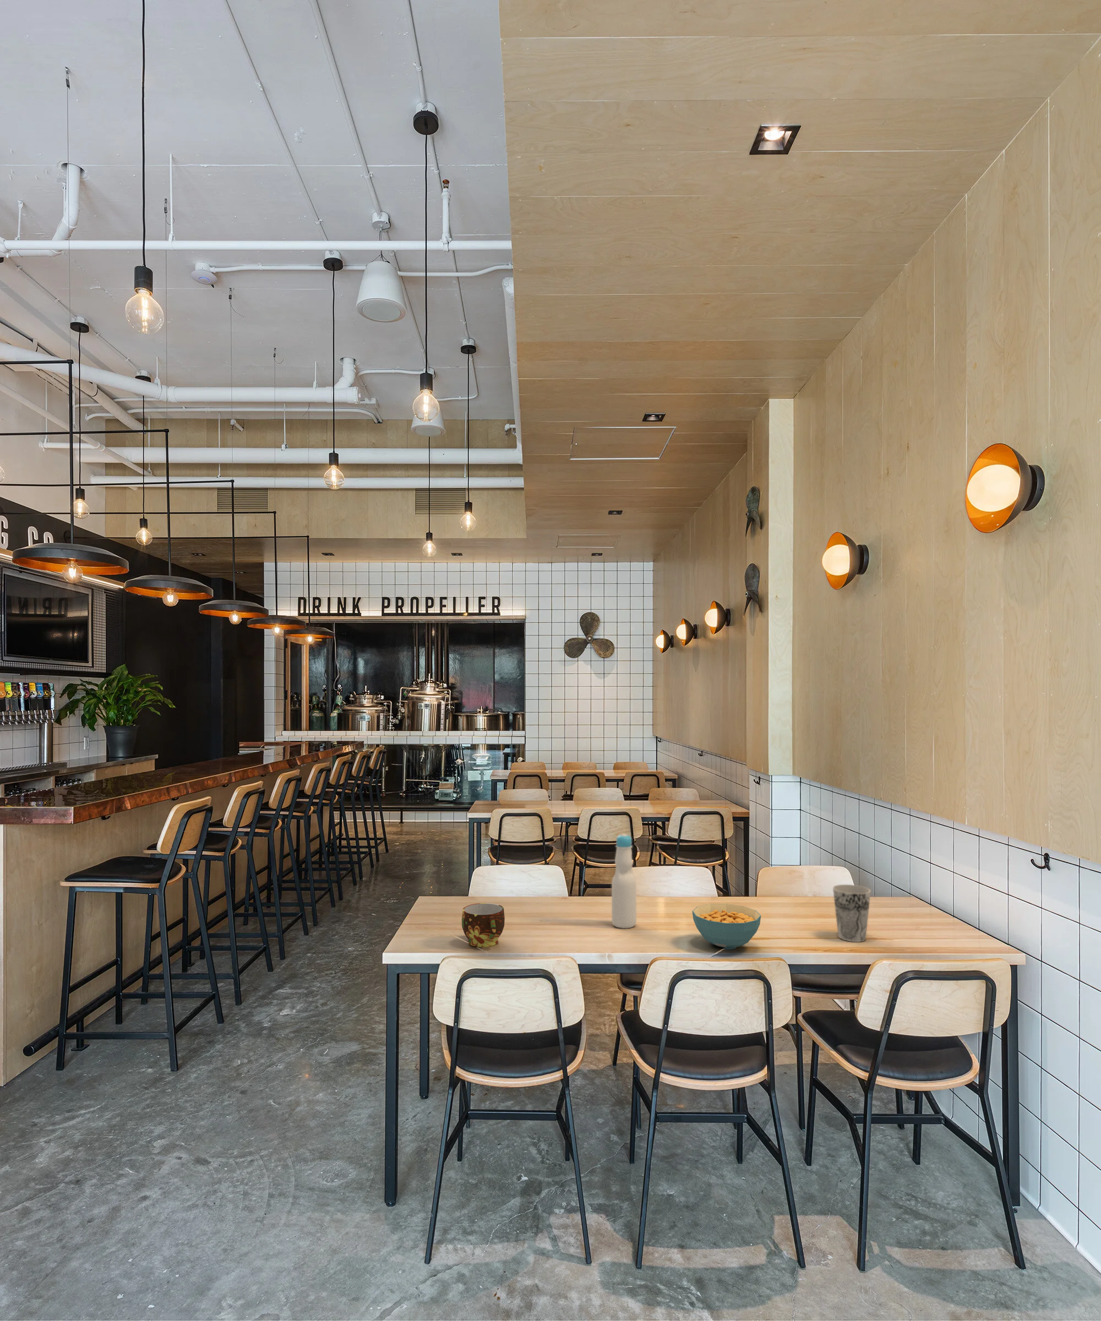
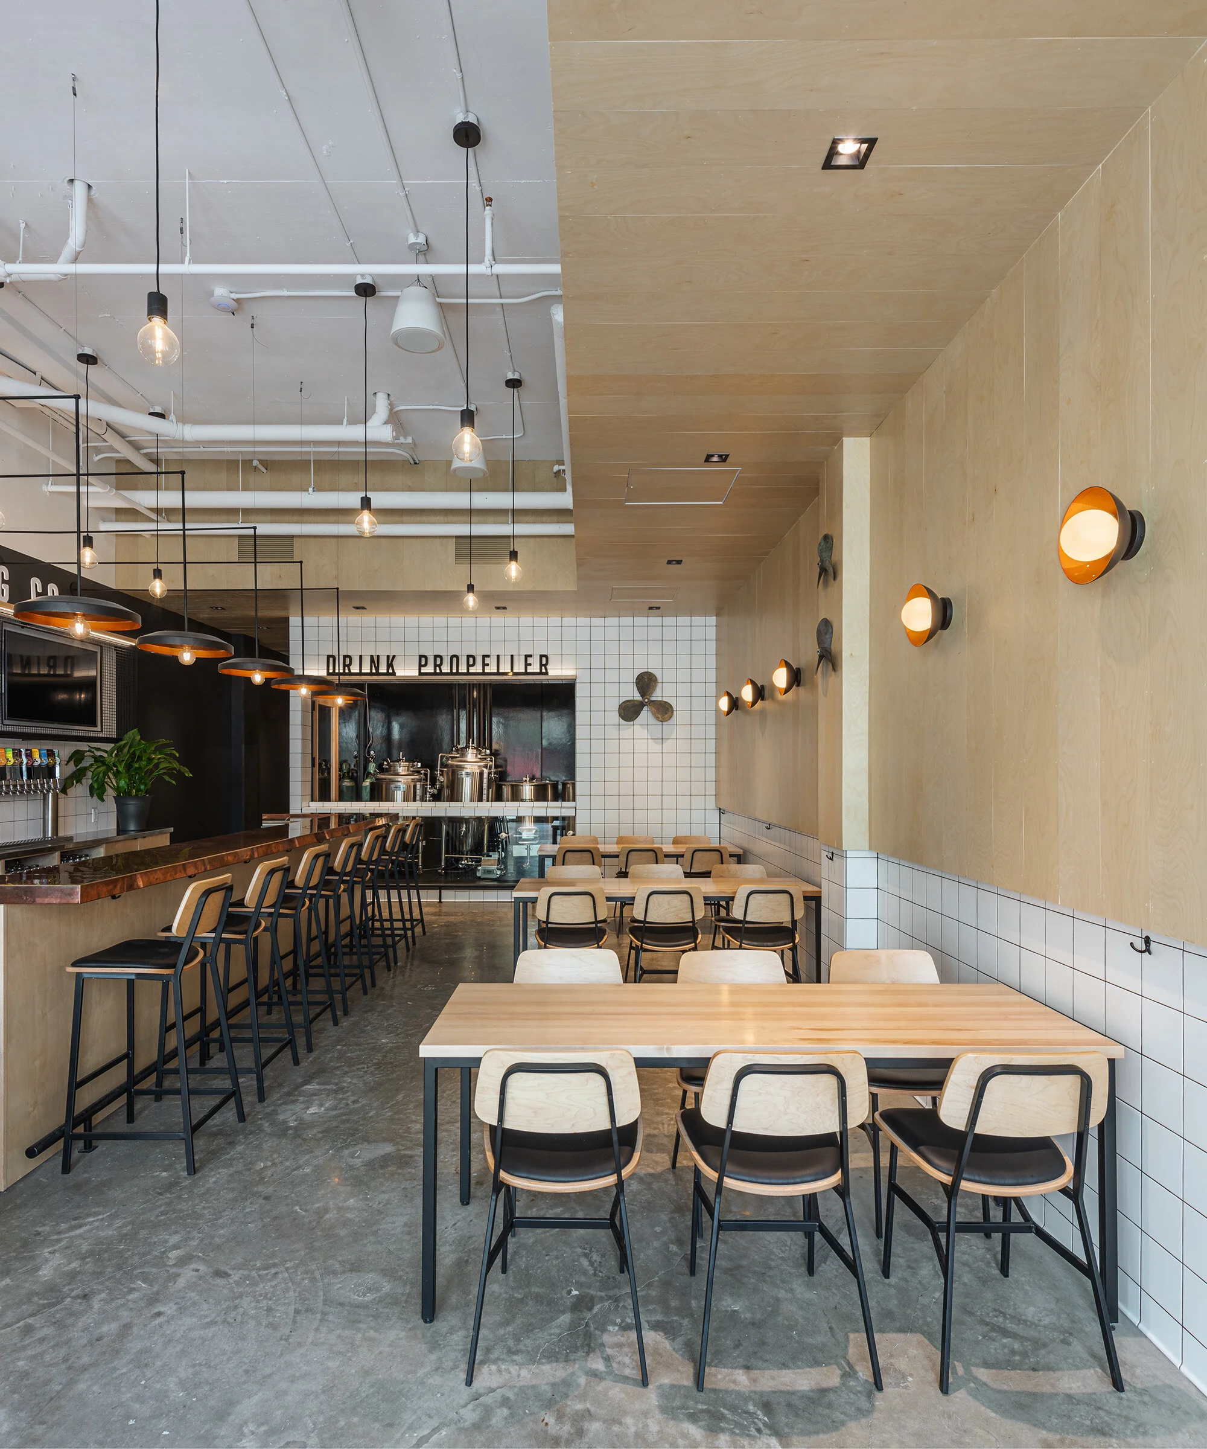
- cereal bowl (726, 929)
- cup (485, 926)
- cup (852, 913)
- bottle (623, 880)
